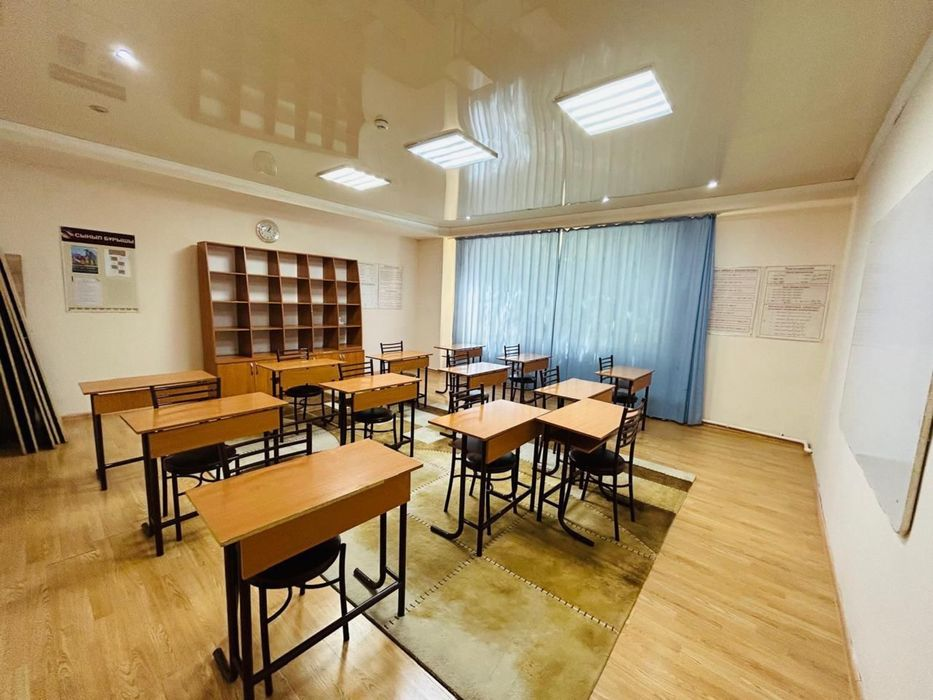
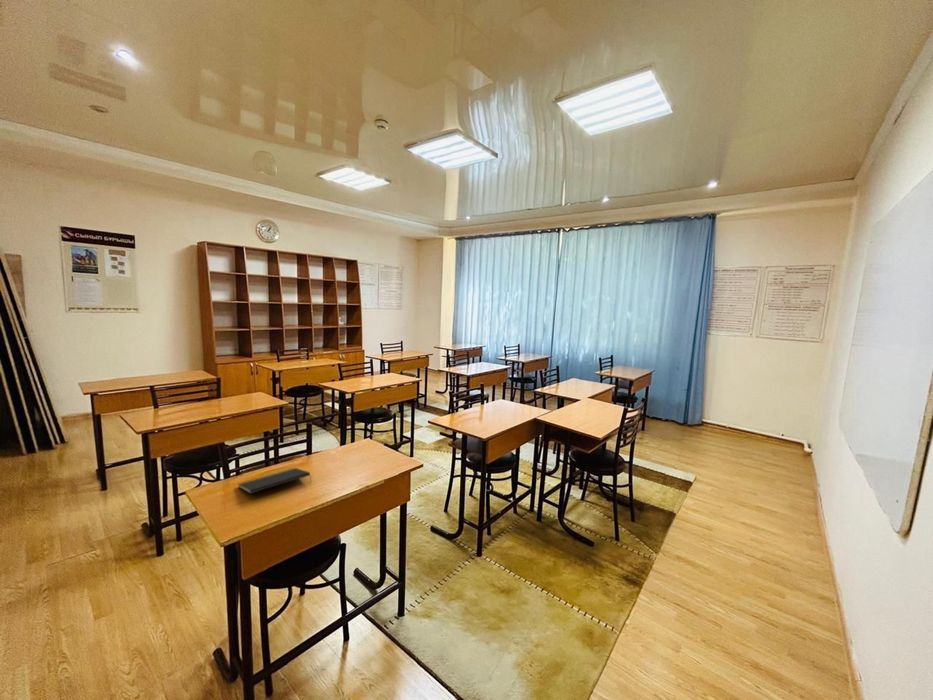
+ notepad (274, 479)
